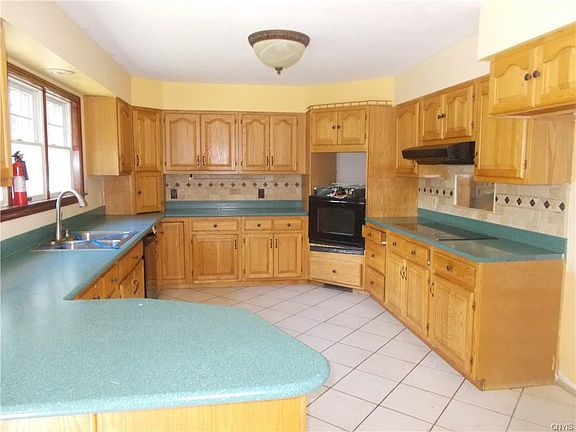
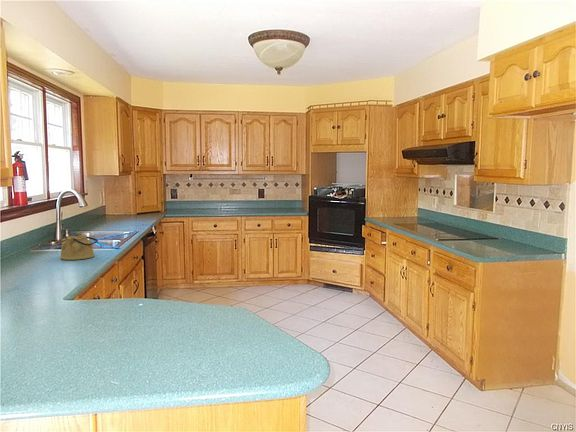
+ kettle (79, 244)
